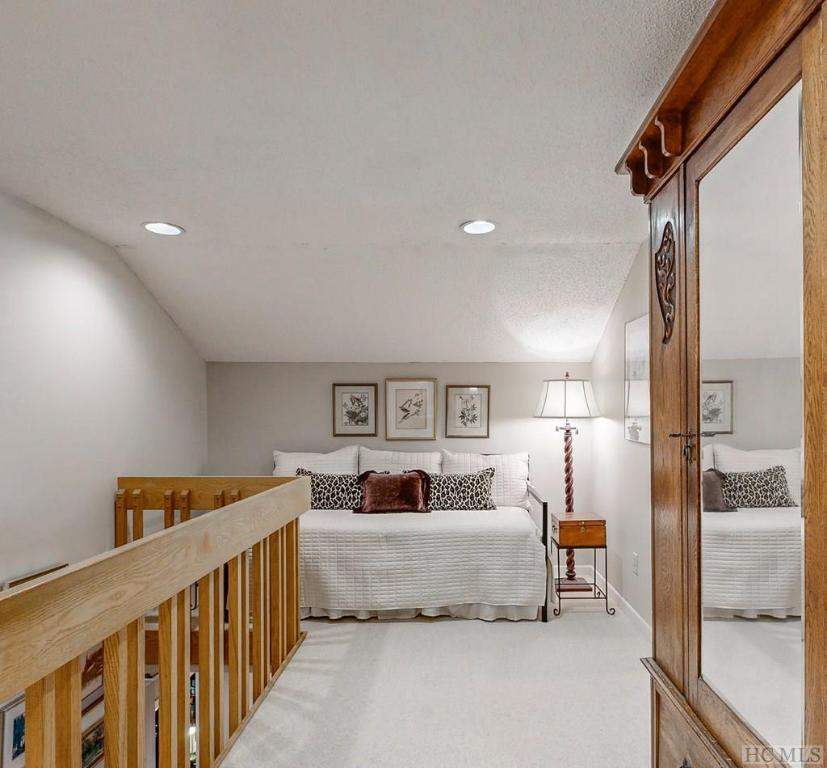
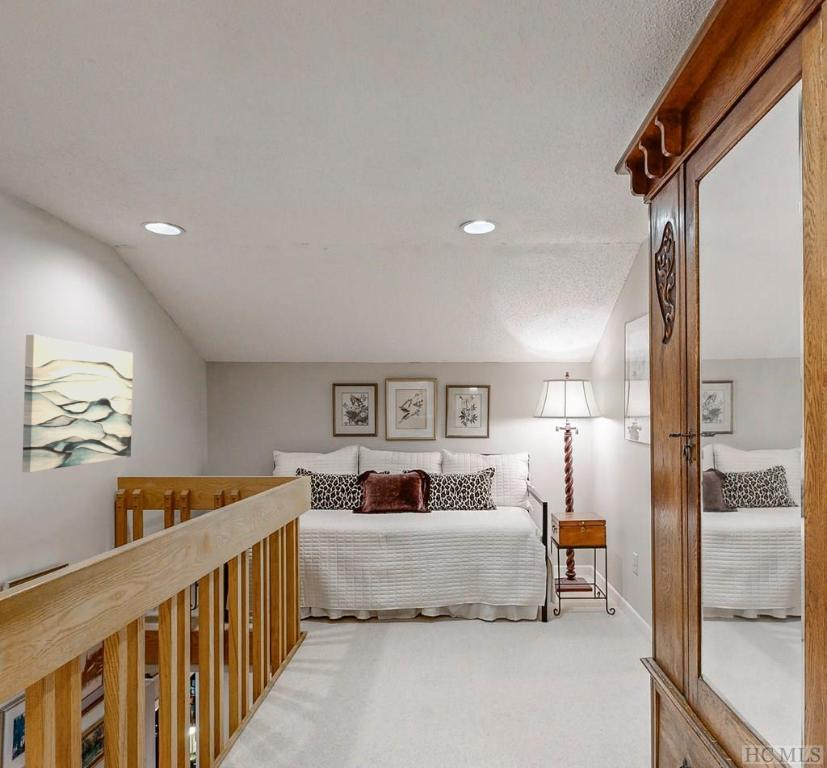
+ wall art (85, 404)
